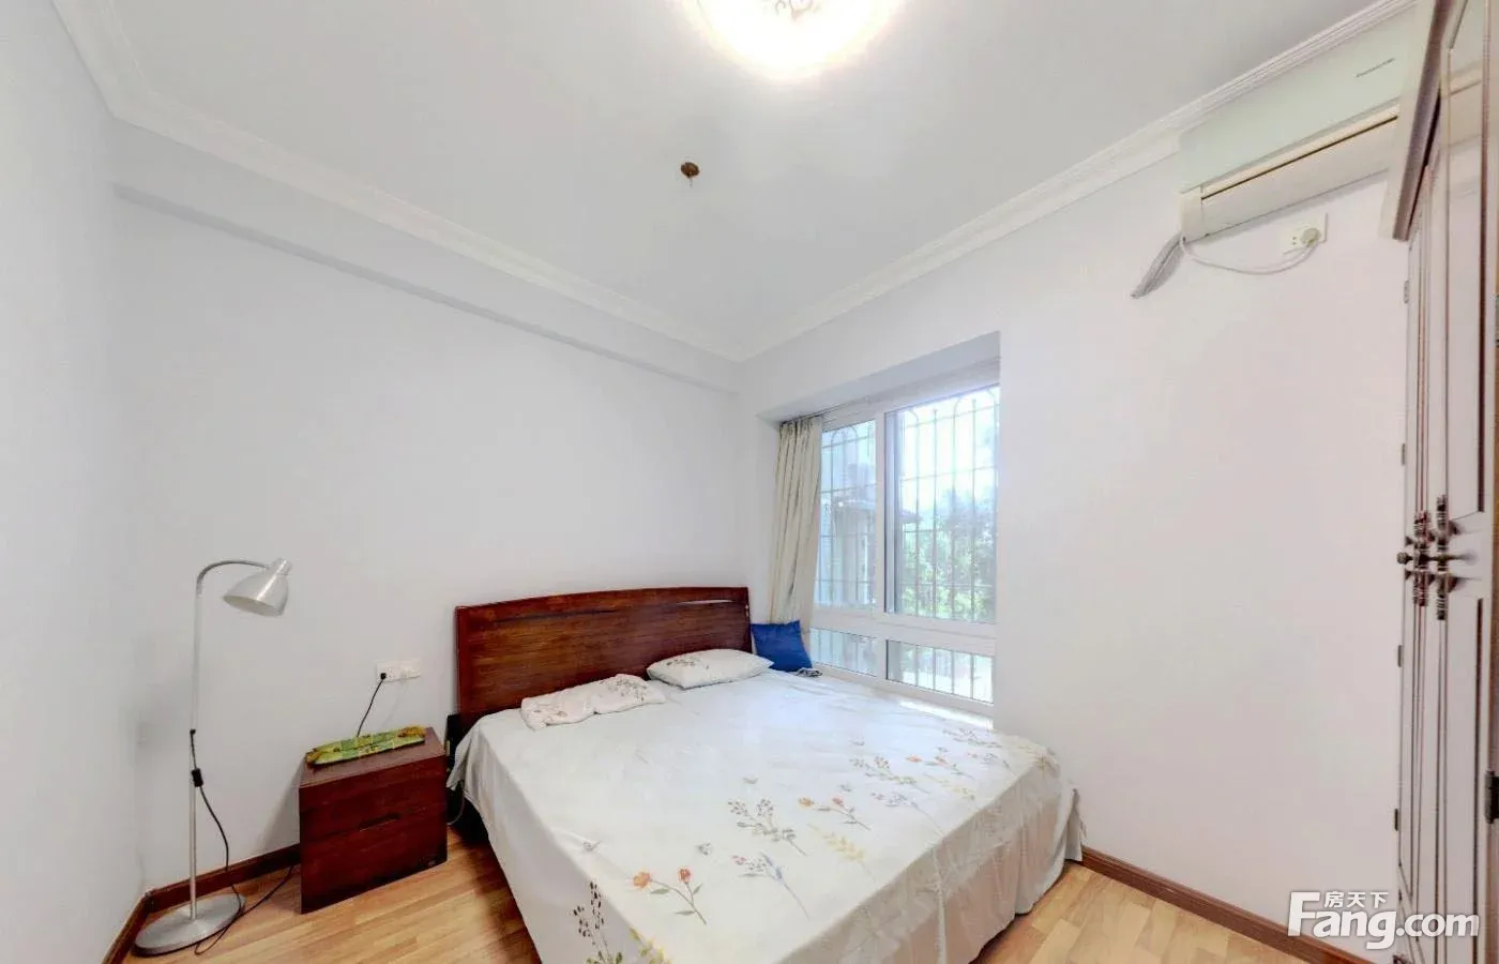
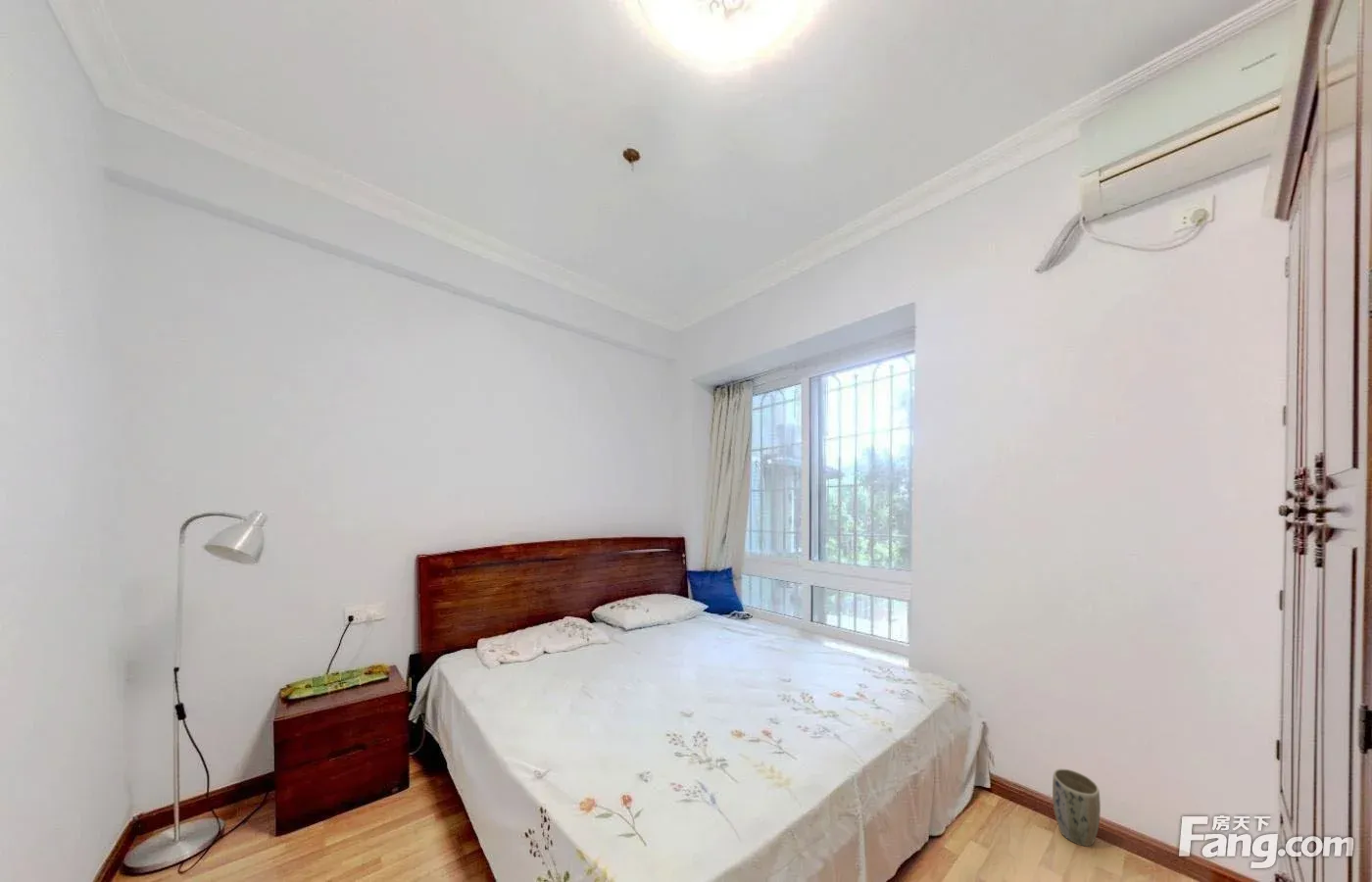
+ plant pot (1075, 808)
